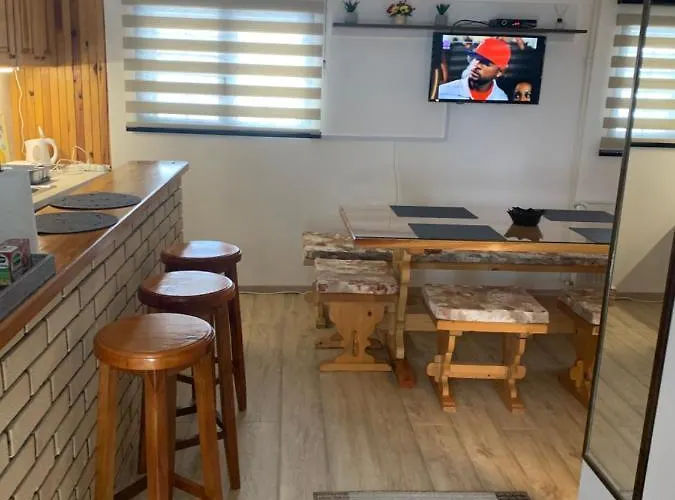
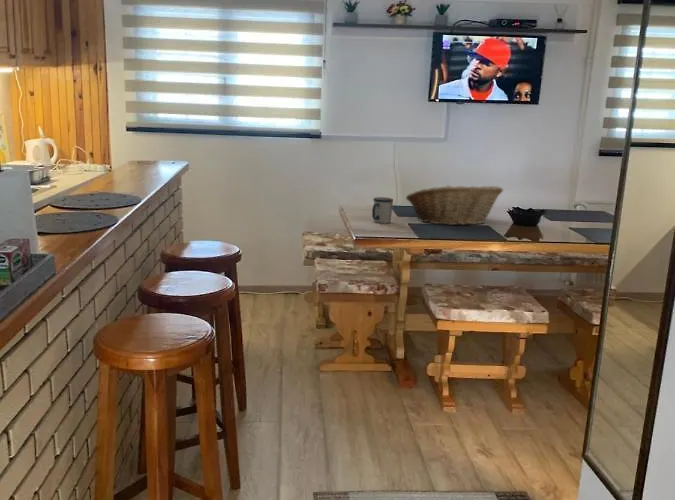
+ fruit basket (454, 201)
+ mug (381, 210)
